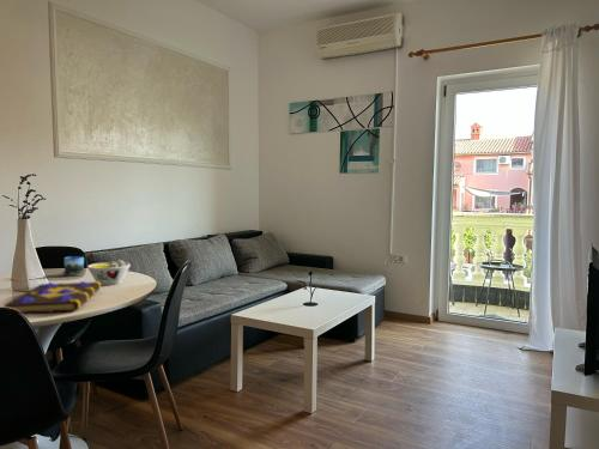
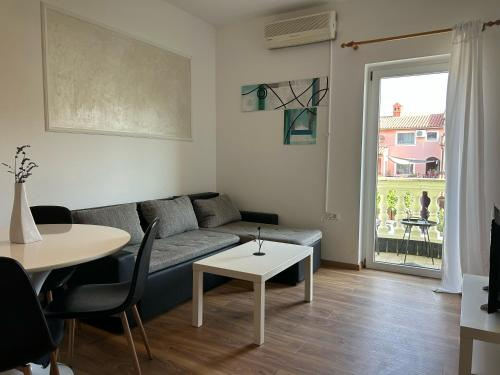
- book (54, 293)
- bowl (109, 271)
- mug (72, 266)
